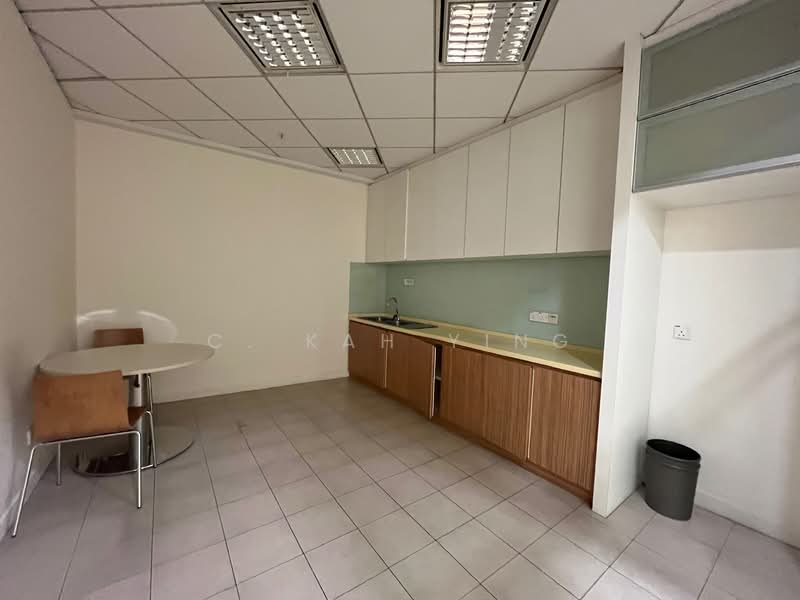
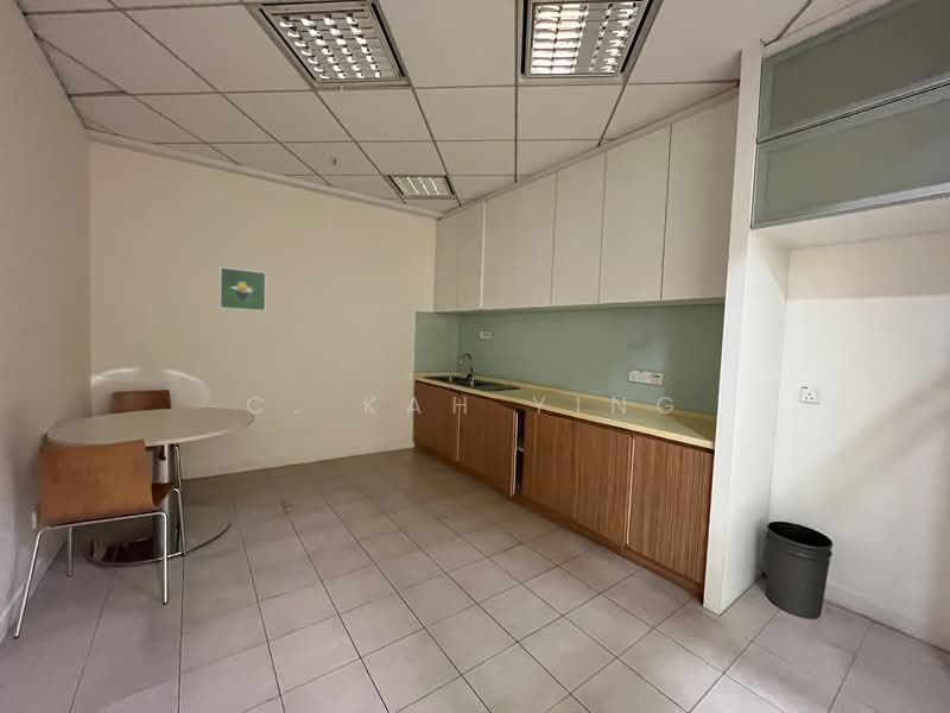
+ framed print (243, 289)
